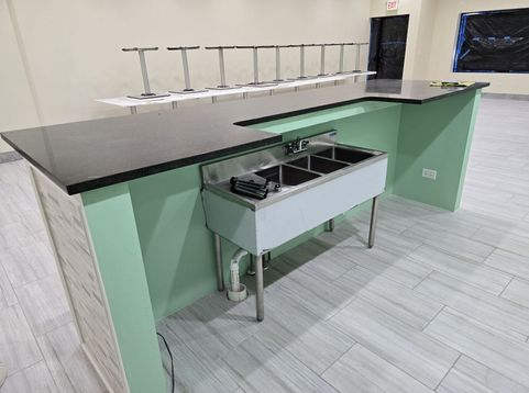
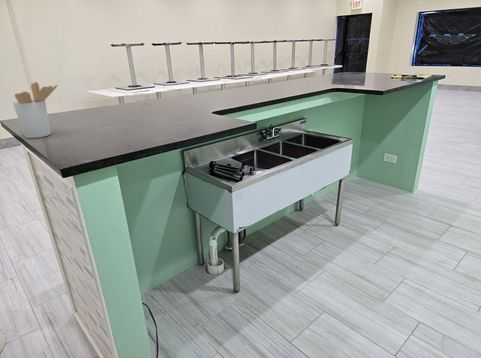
+ utensil holder (38, 110)
